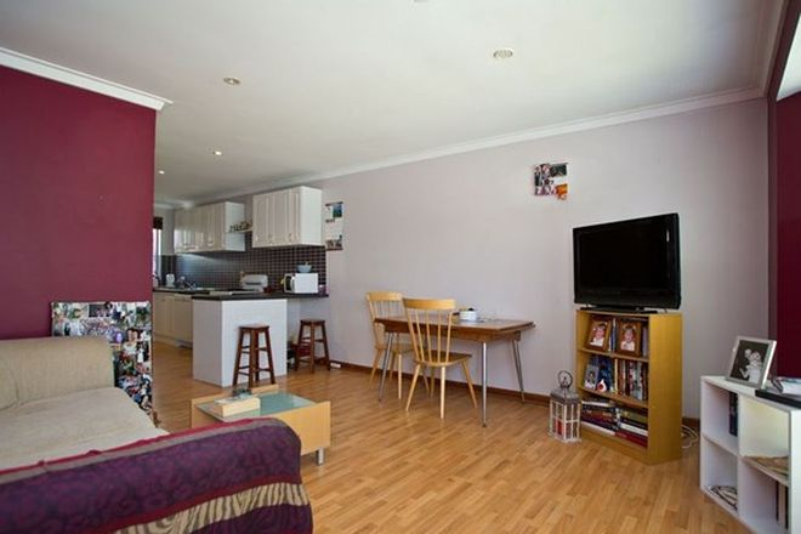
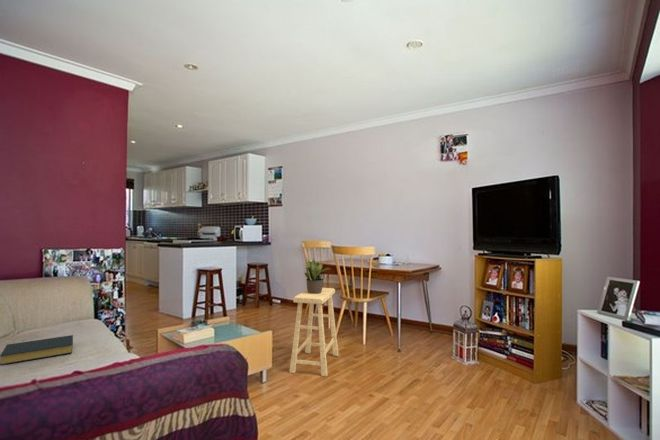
+ stool (315, 327)
+ potted plant (316, 274)
+ hardback book (39, 348)
